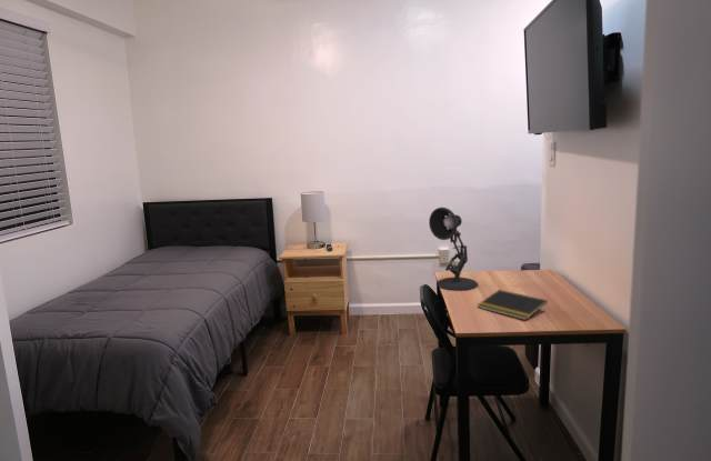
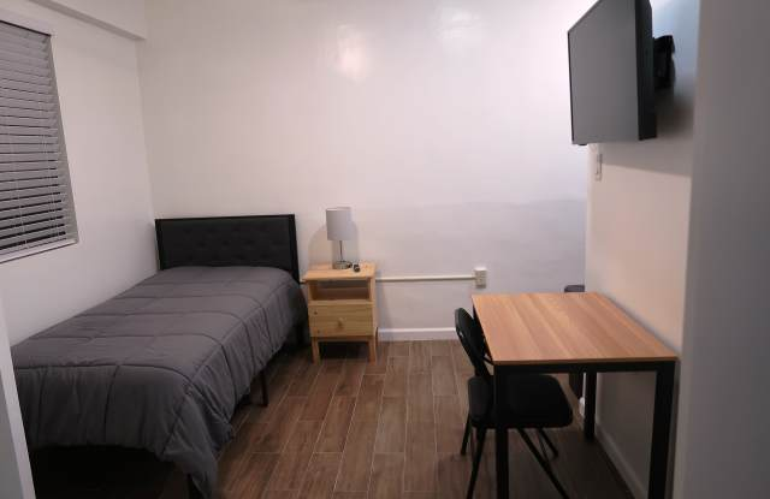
- desk lamp (455, 244)
- notepad (511, 303)
